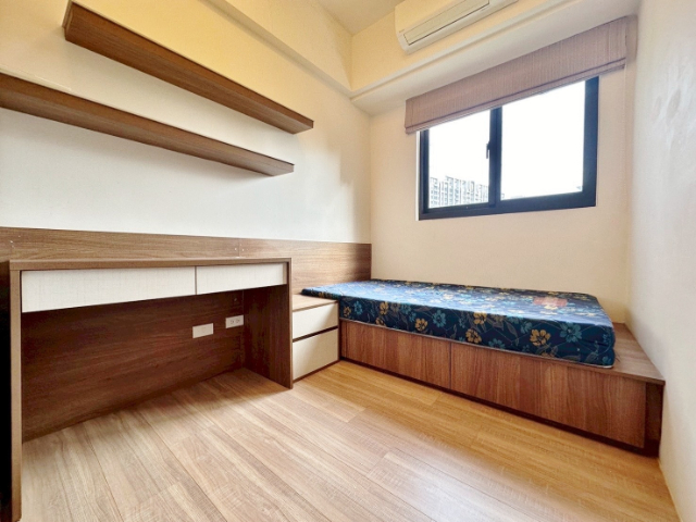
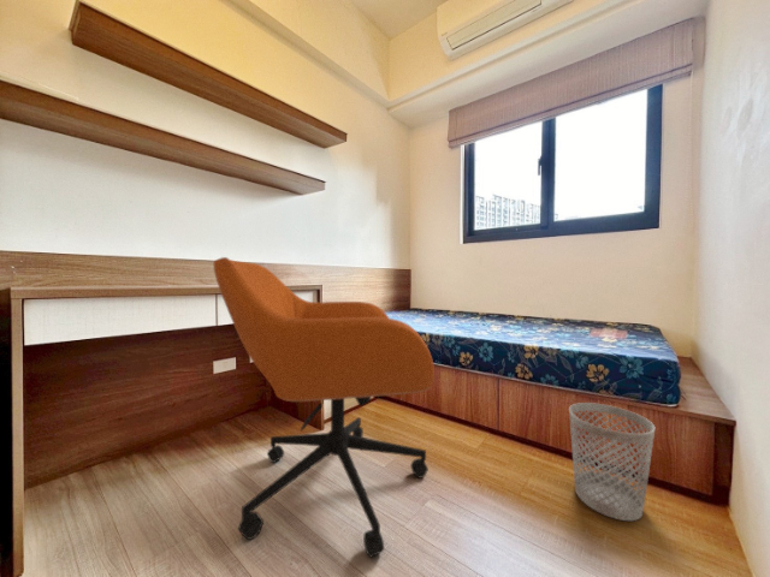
+ wastebasket (608, 458)
+ office chair (337, 374)
